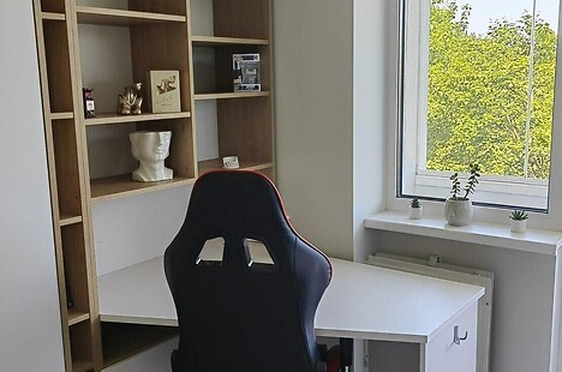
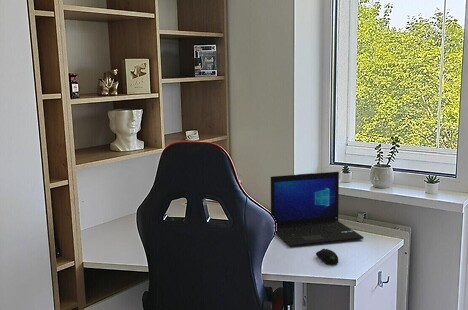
+ computer mouse (327, 254)
+ laptop (315, 207)
